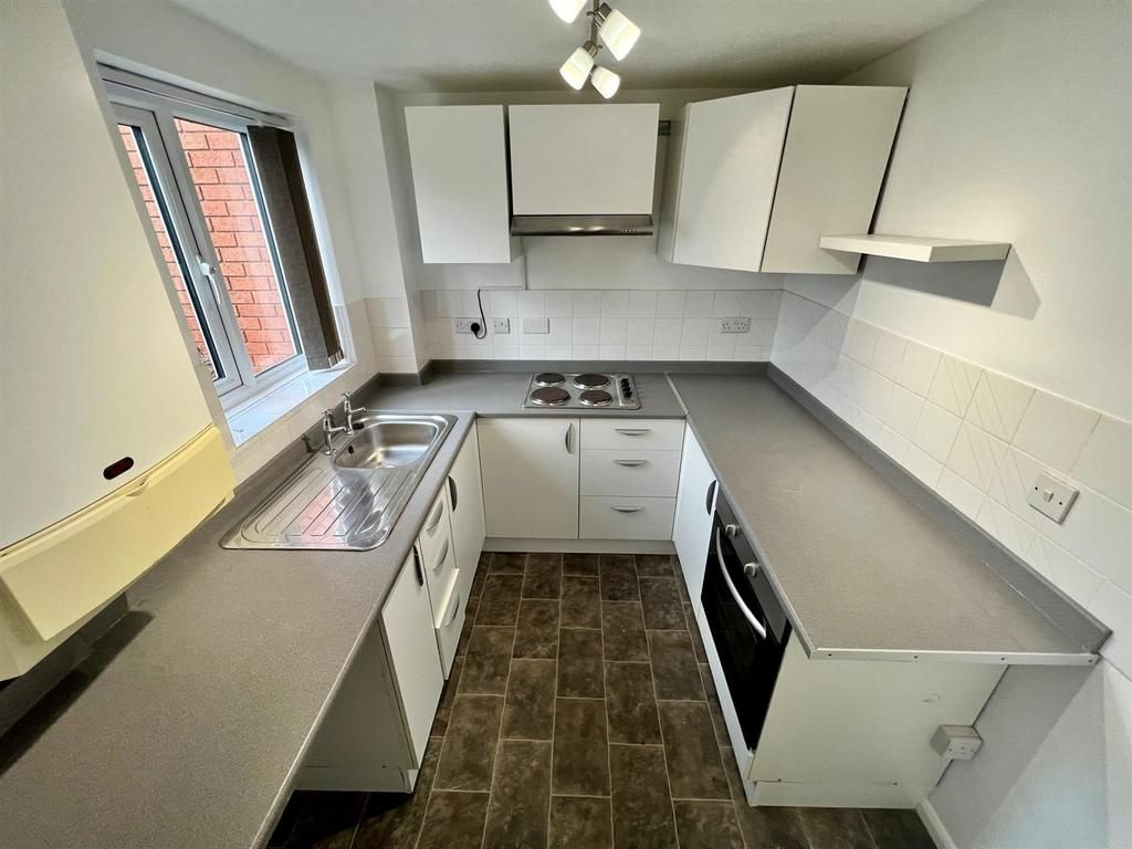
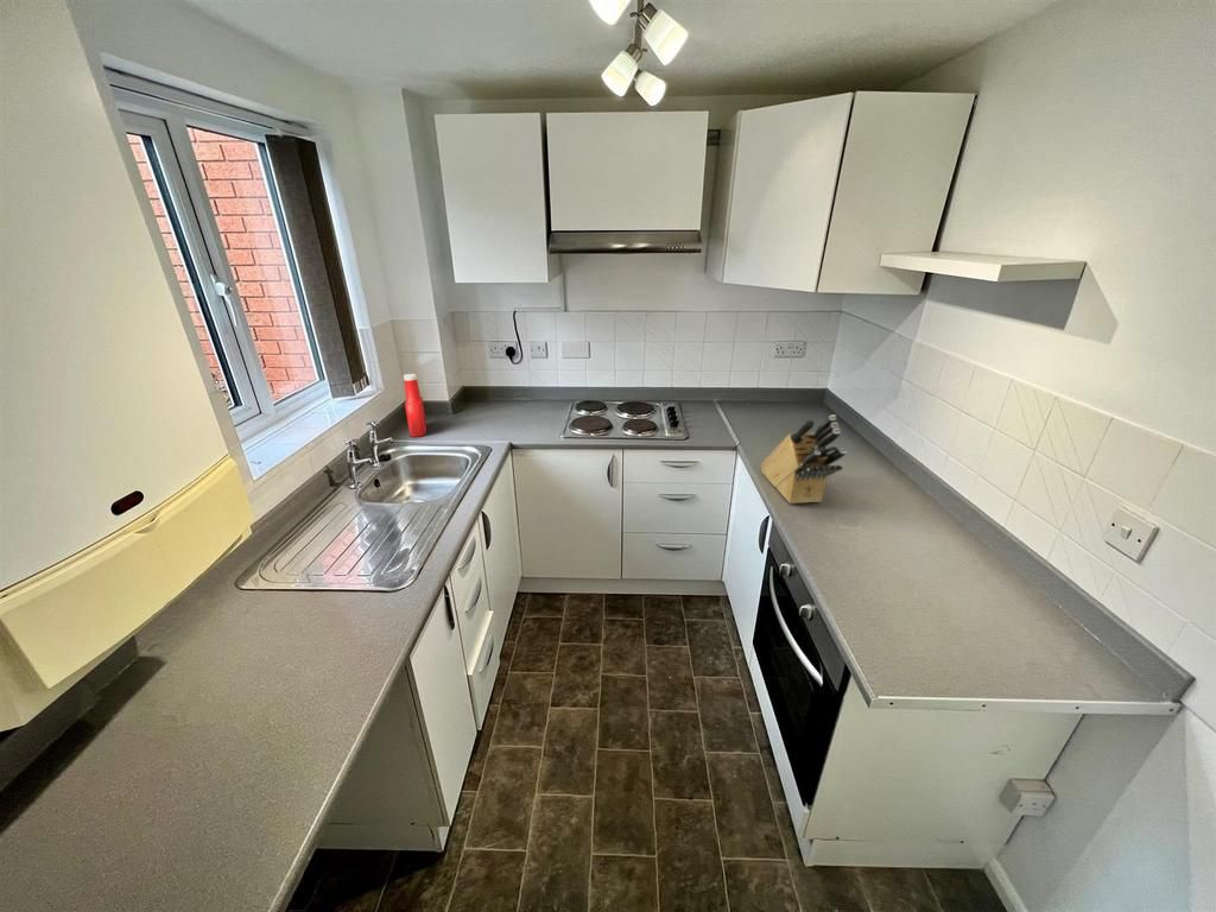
+ soap bottle (413, 404)
+ knife block (800, 450)
